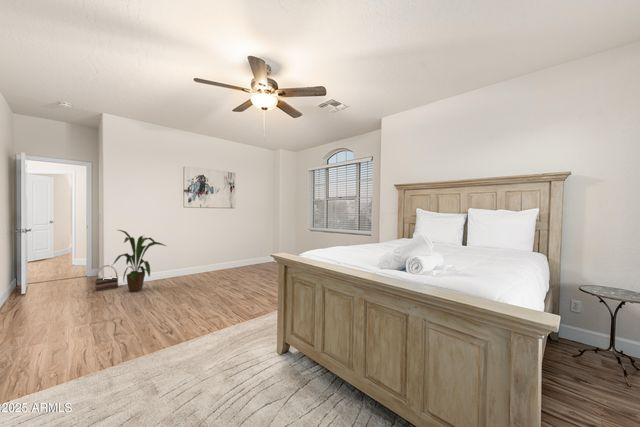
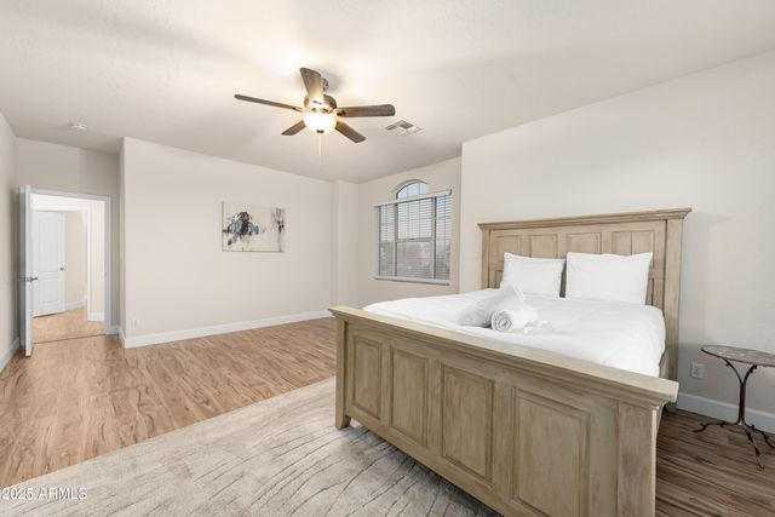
- basket (106, 279)
- house plant (141, 259)
